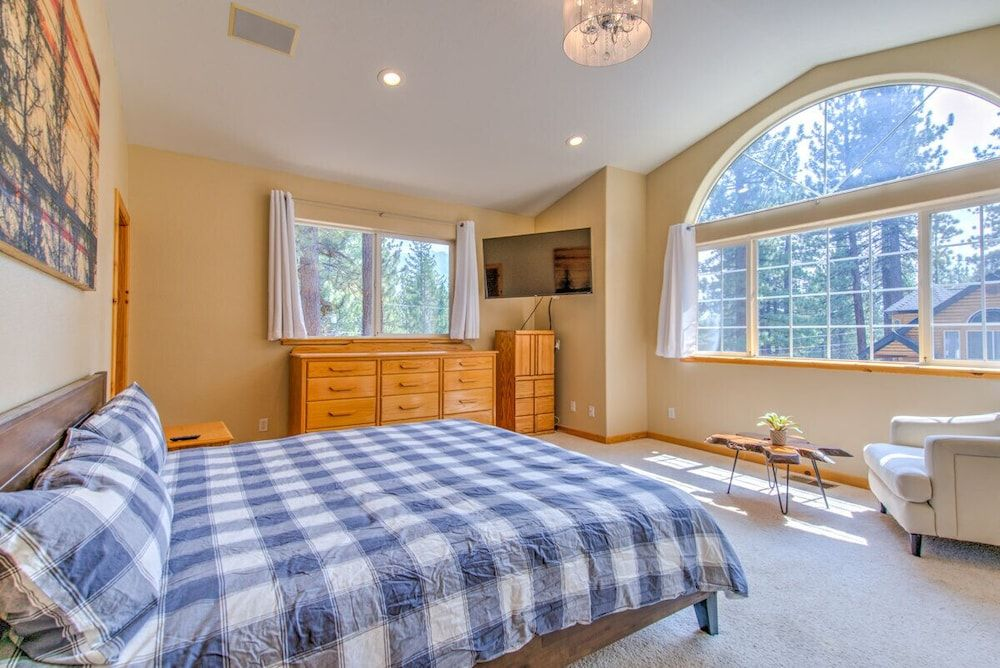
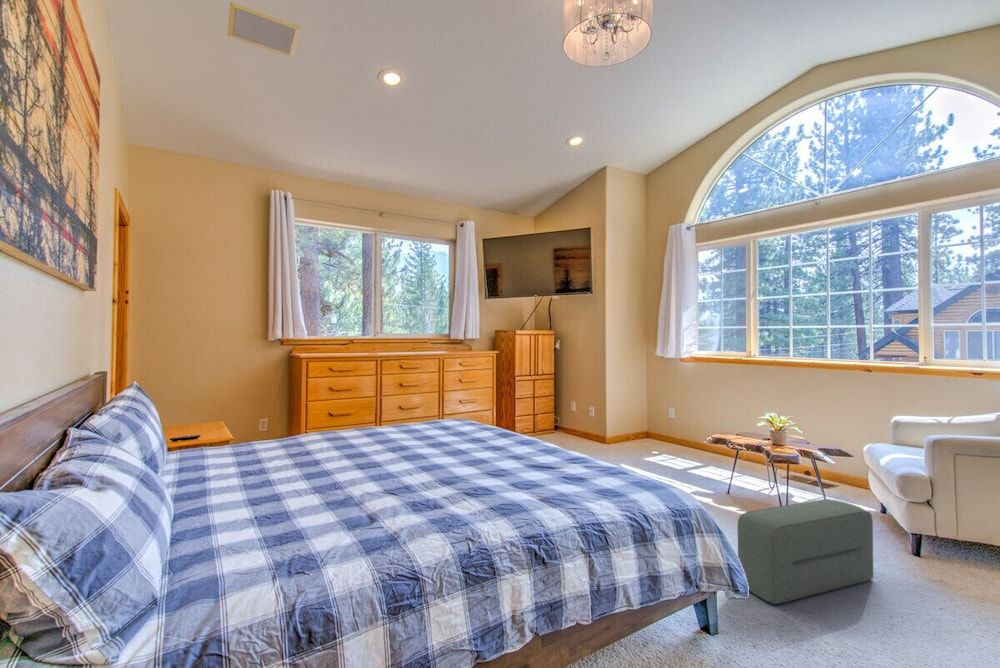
+ pouf (806, 545)
